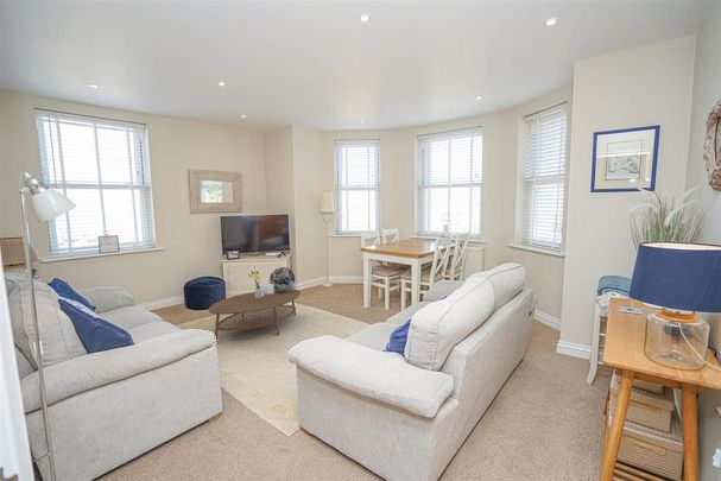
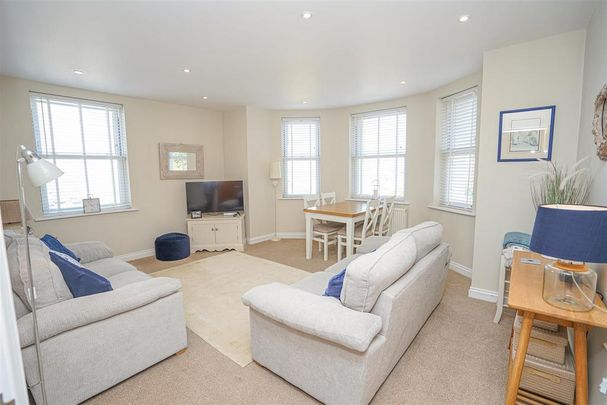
- decorative globe (282, 279)
- bouquet (261, 286)
- coffee table (259, 312)
